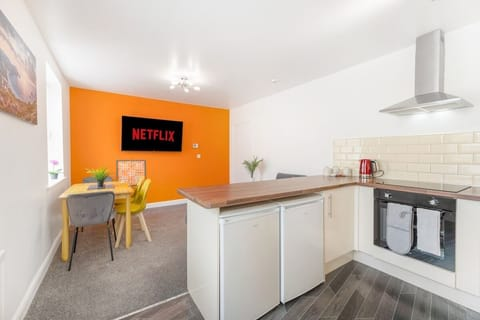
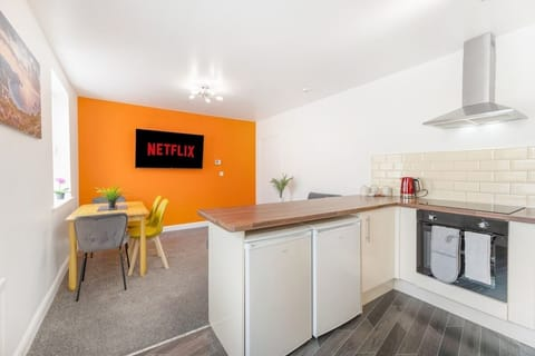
- wall art (132, 172)
